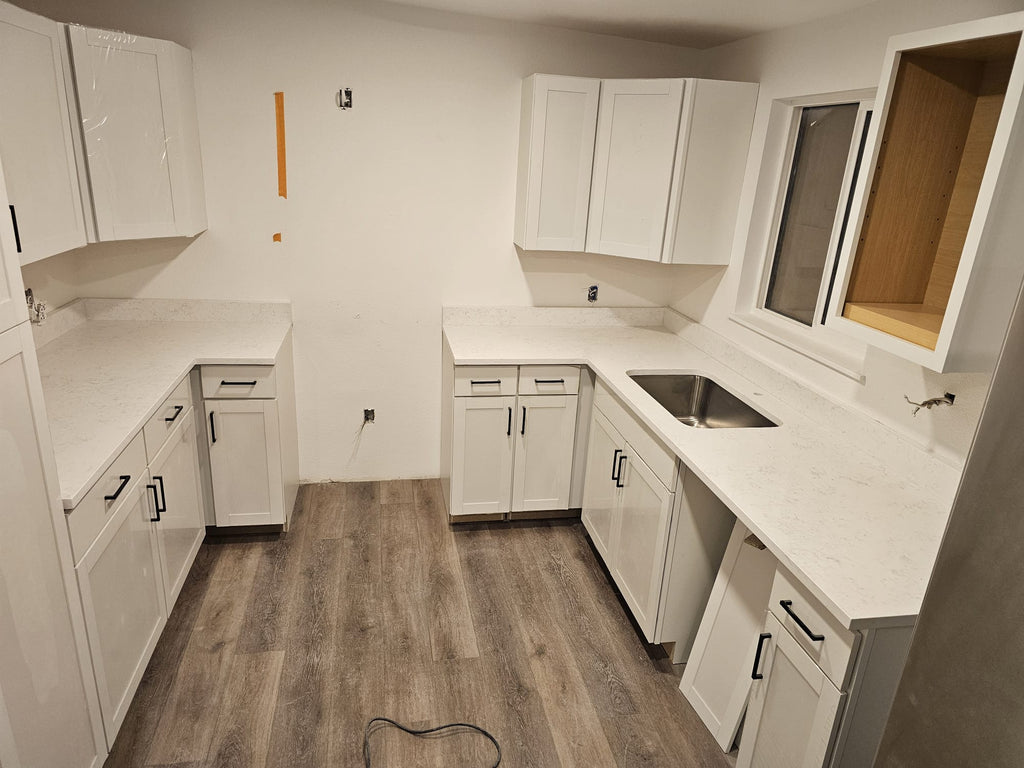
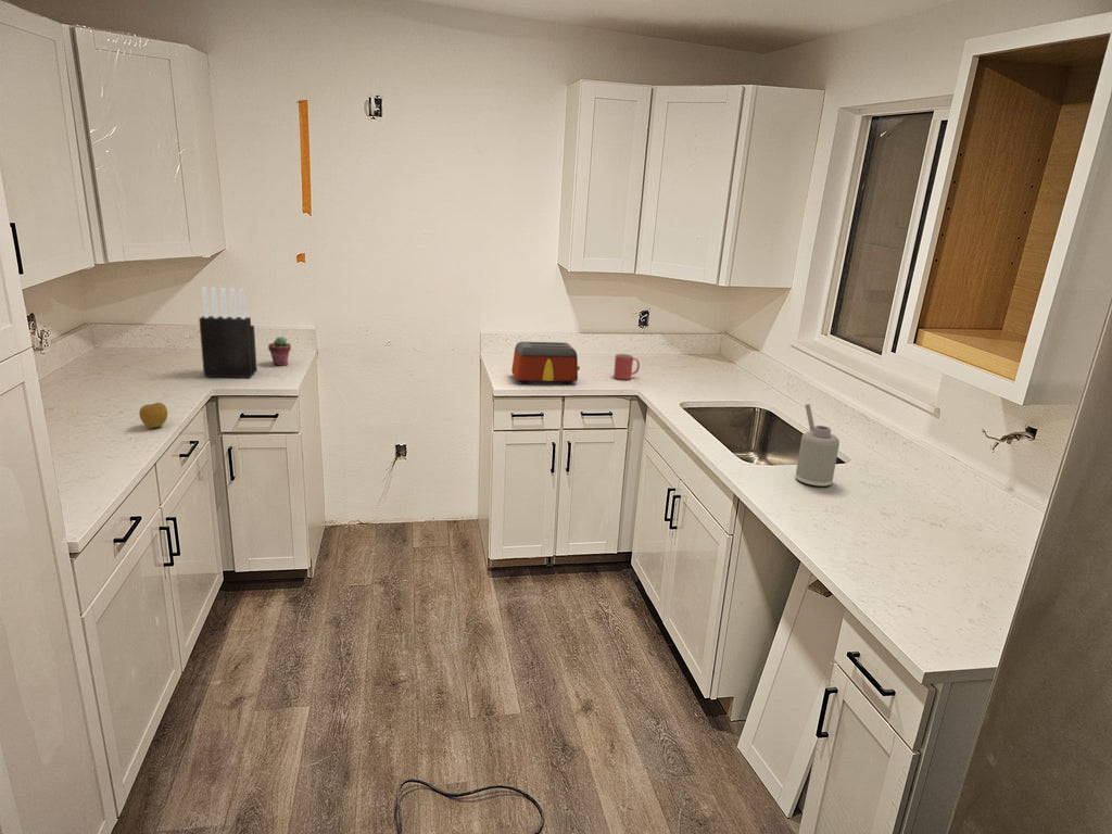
+ apple (153, 415)
+ knife block (228, 330)
+ potted succulent (279, 350)
+ toaster (546, 362)
+ soap dispenser (814, 444)
+ mug (627, 366)
